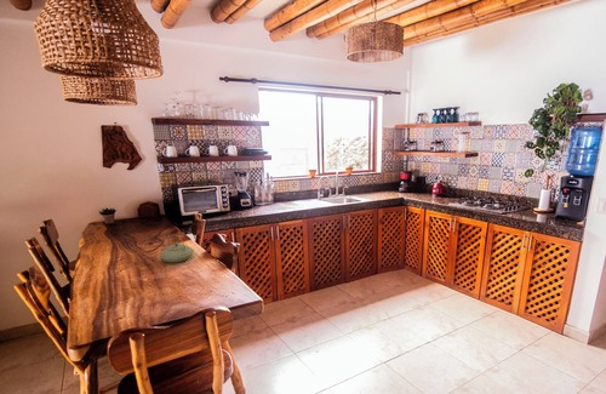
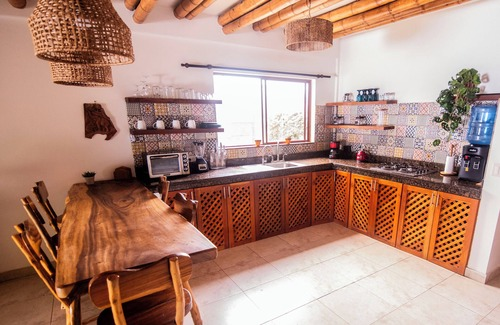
- teapot (175, 246)
